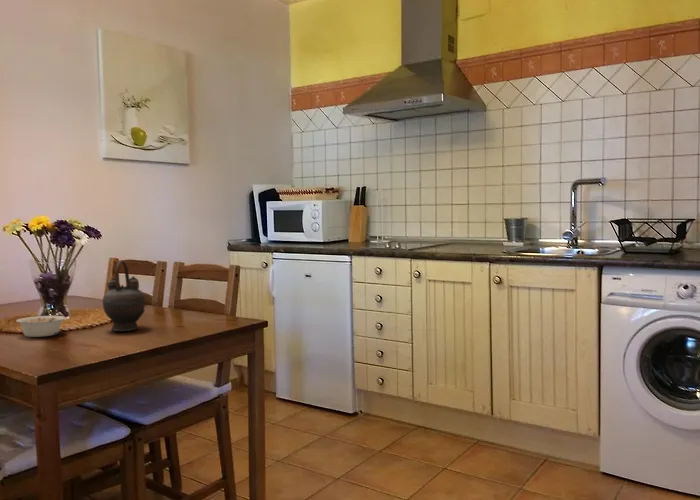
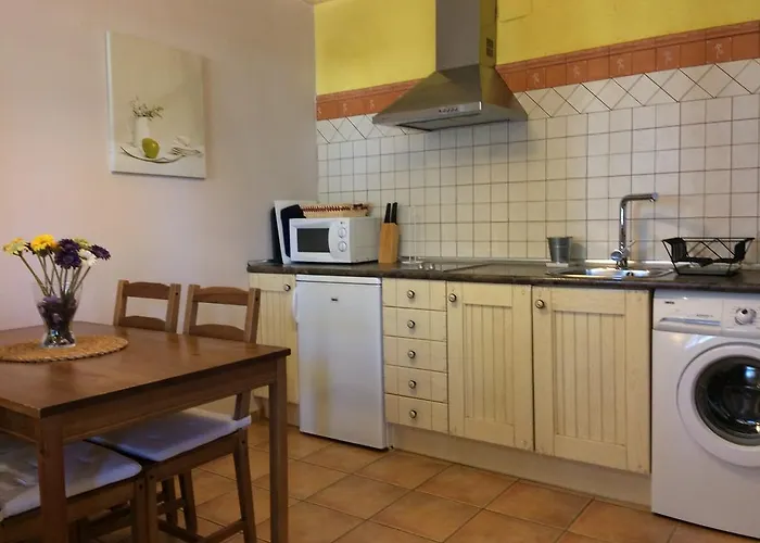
- teapot (126, 294)
- legume (43, 325)
